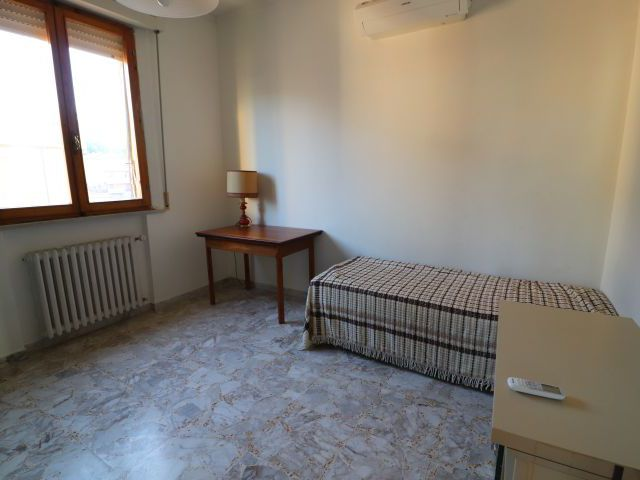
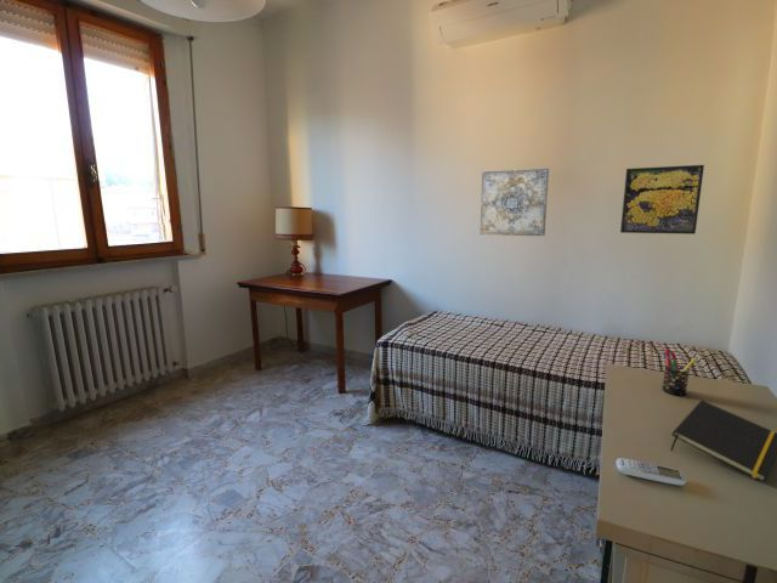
+ pen holder (674, 370)
+ notepad (727, 435)
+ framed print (659, 200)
+ wall art (512, 203)
